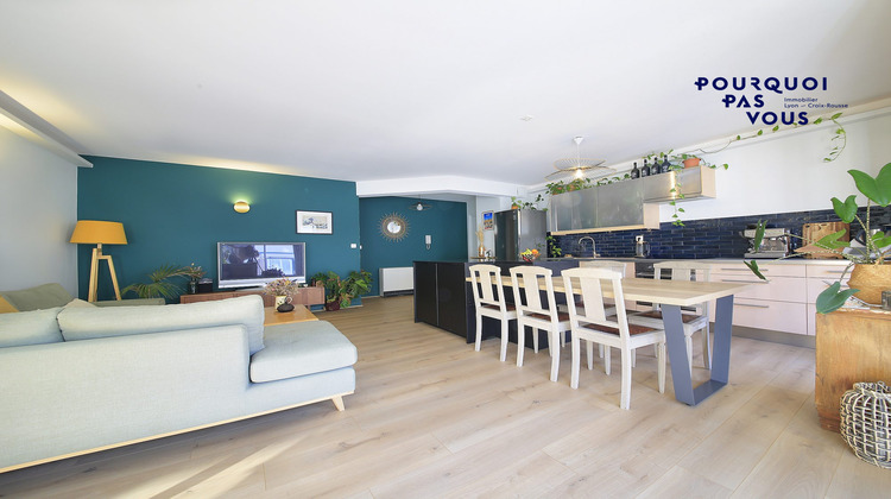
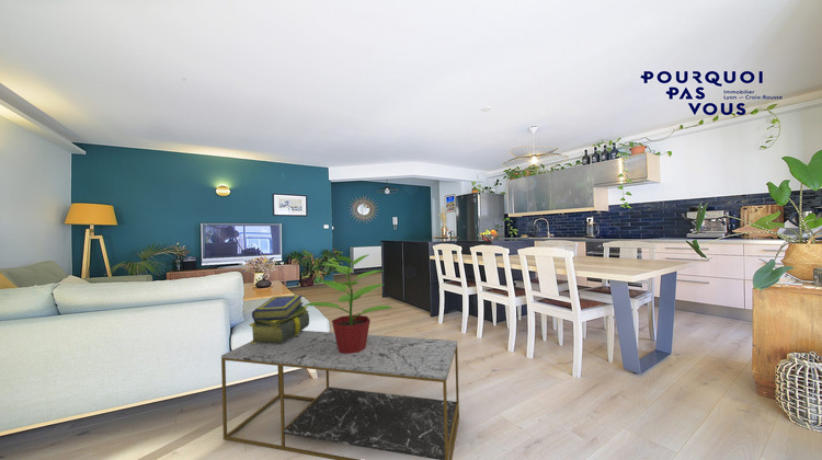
+ potted plant (347, 298)
+ coffee table (344, 389)
+ stack of books (281, 317)
